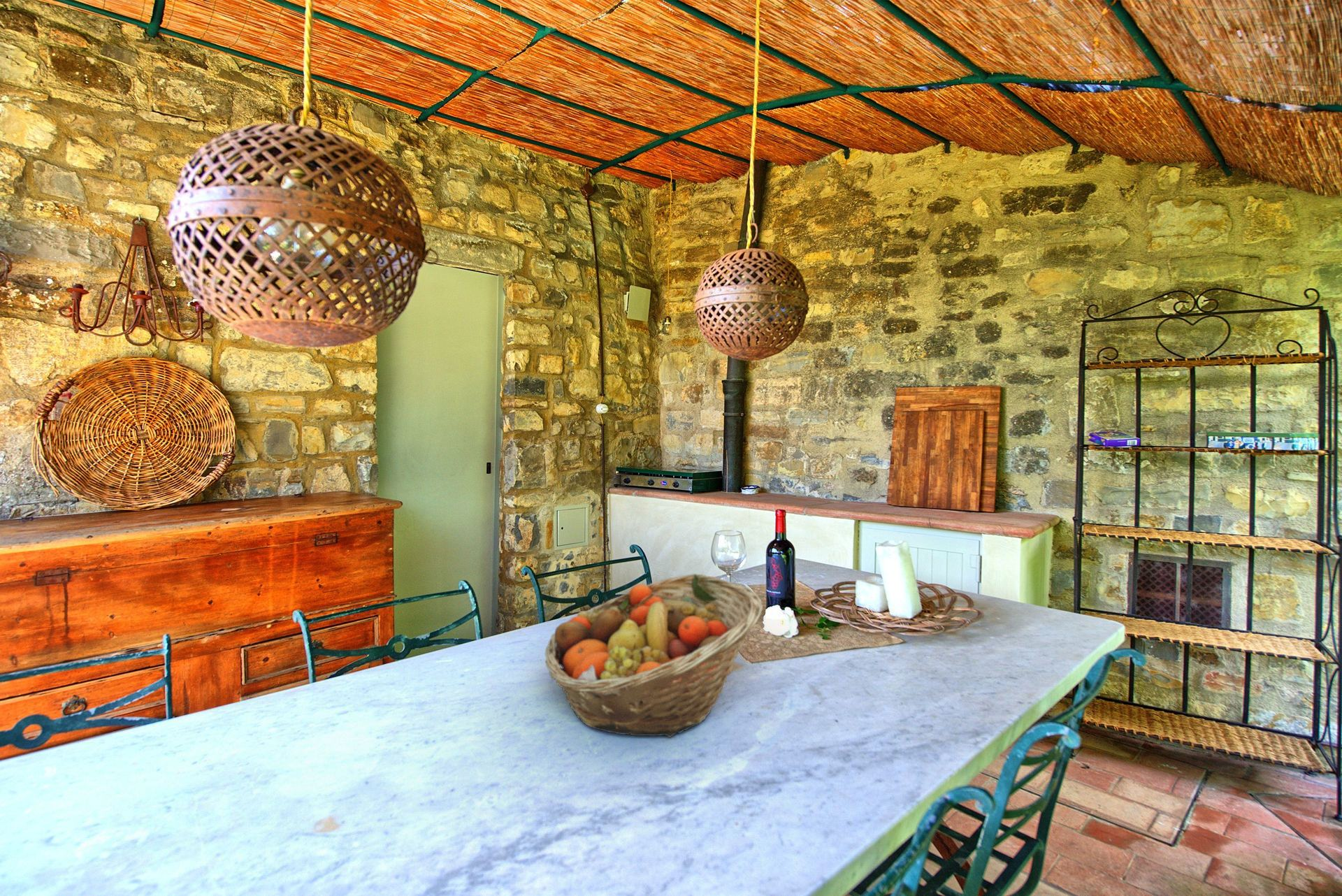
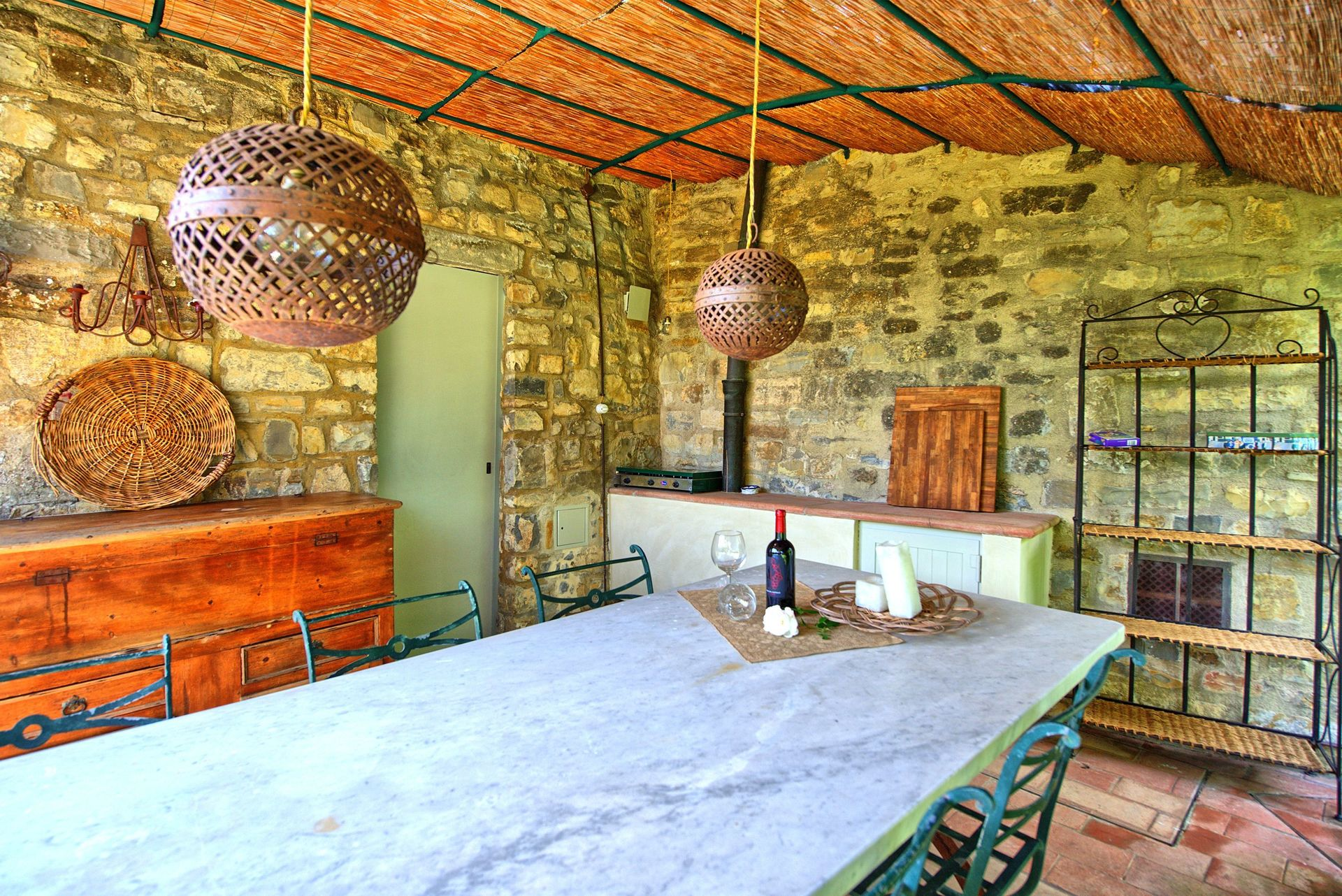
- fruit basket (651, 644)
